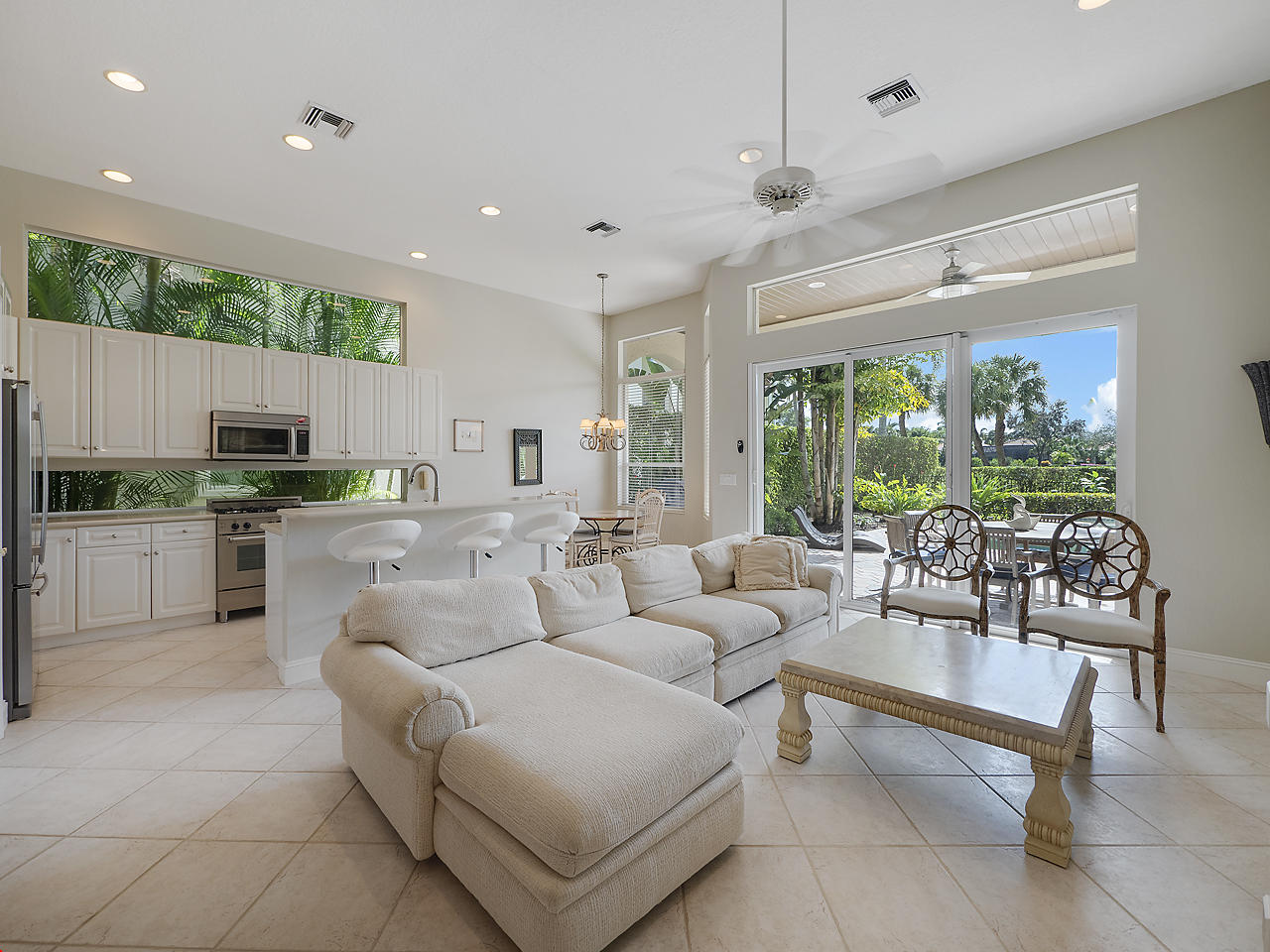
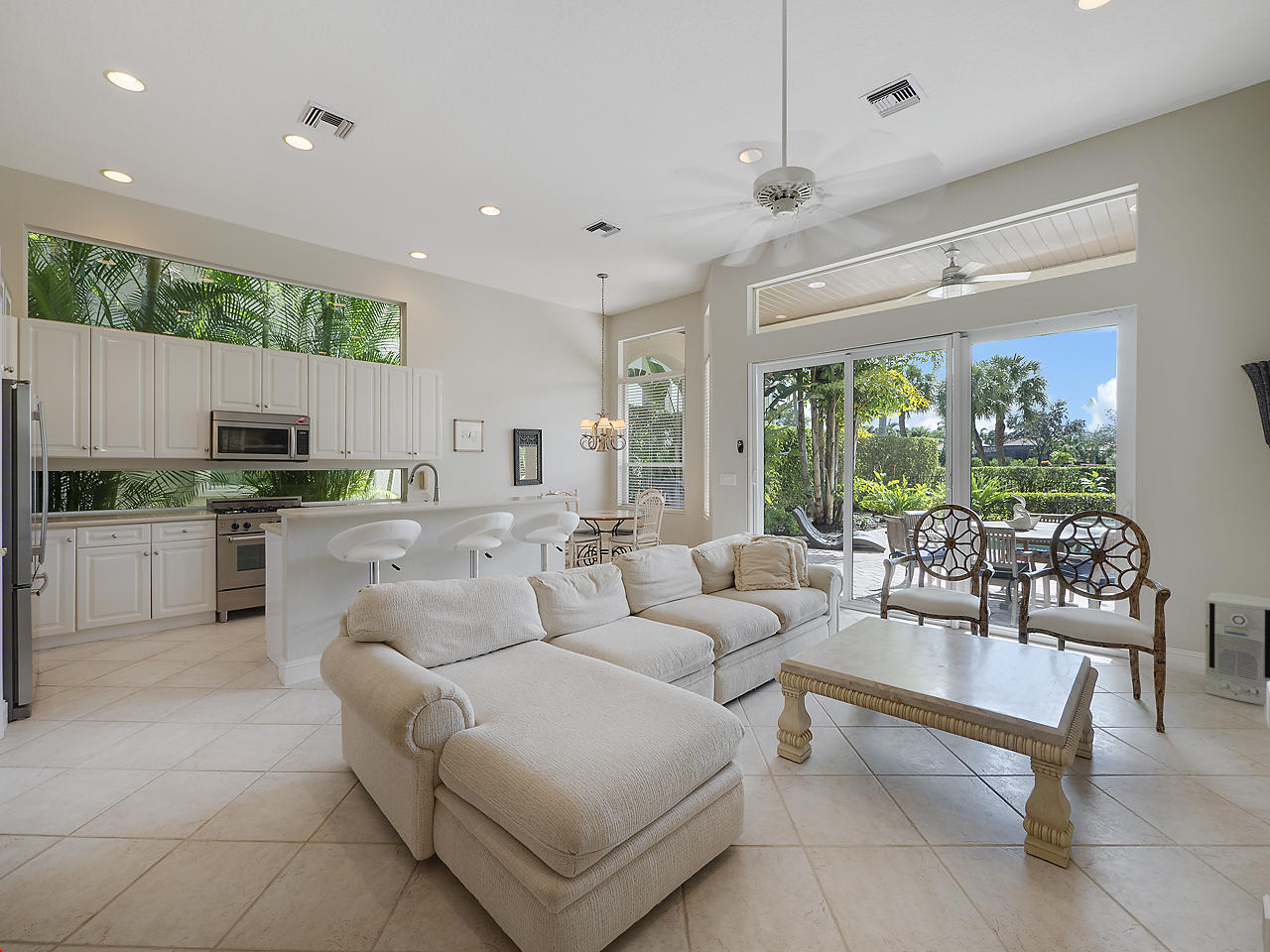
+ air purifier (1241, 646)
